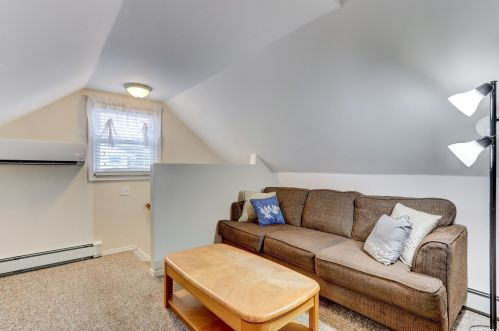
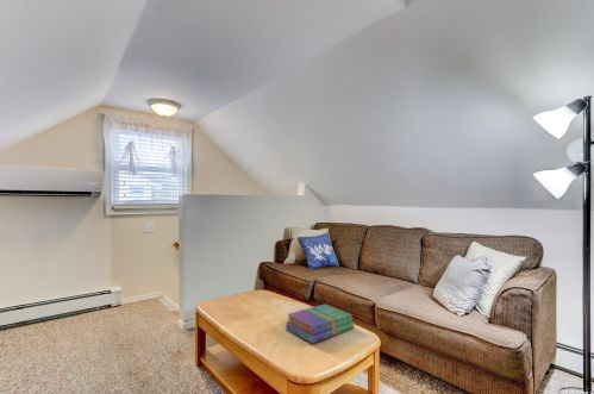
+ books (319, 321)
